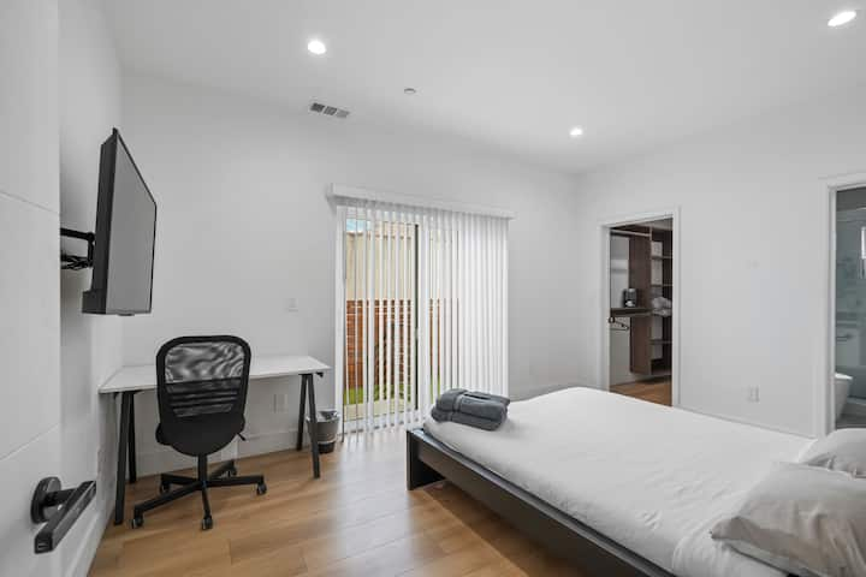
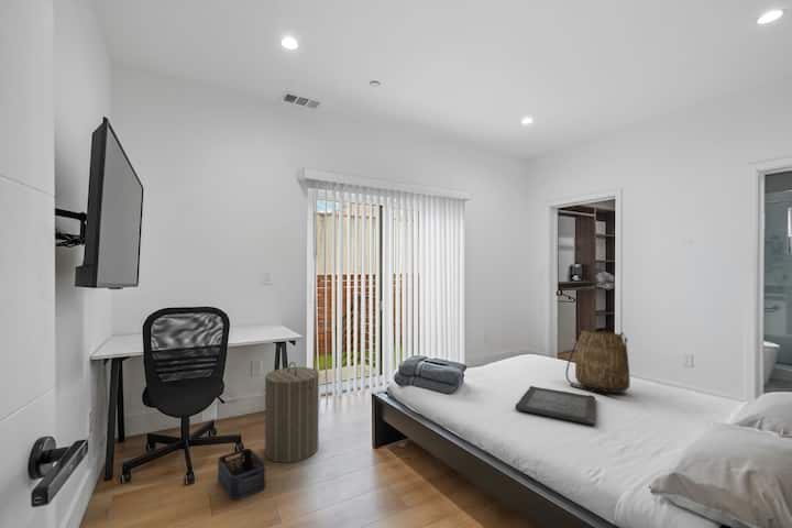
+ laundry hamper (292, 405)
+ storage bin (241, 472)
+ serving tray (558, 403)
+ tote bag (600, 359)
